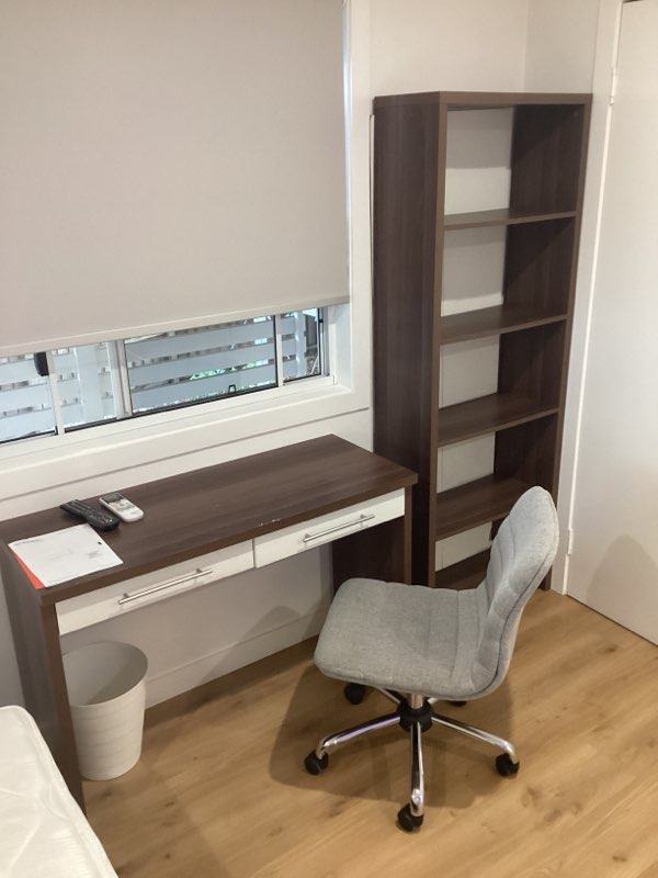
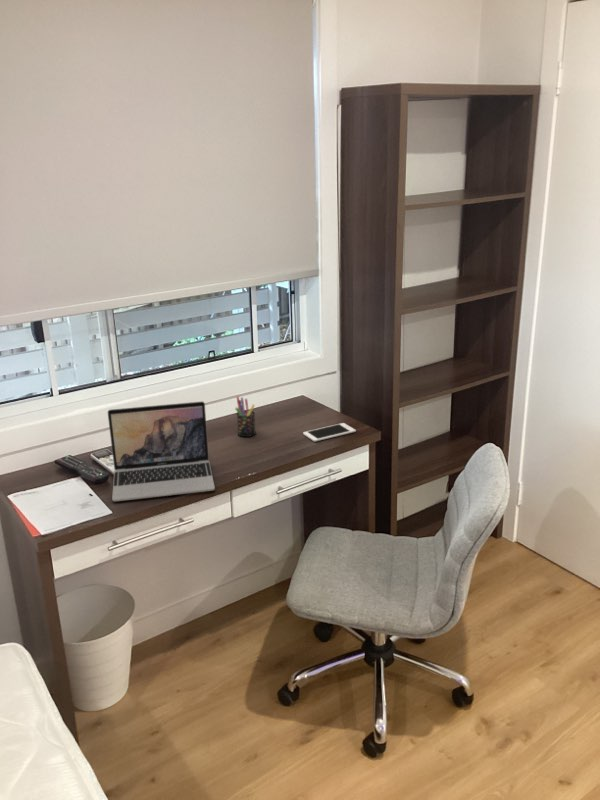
+ laptop (160, 449)
+ pen holder (243, 416)
+ cell phone (329, 432)
